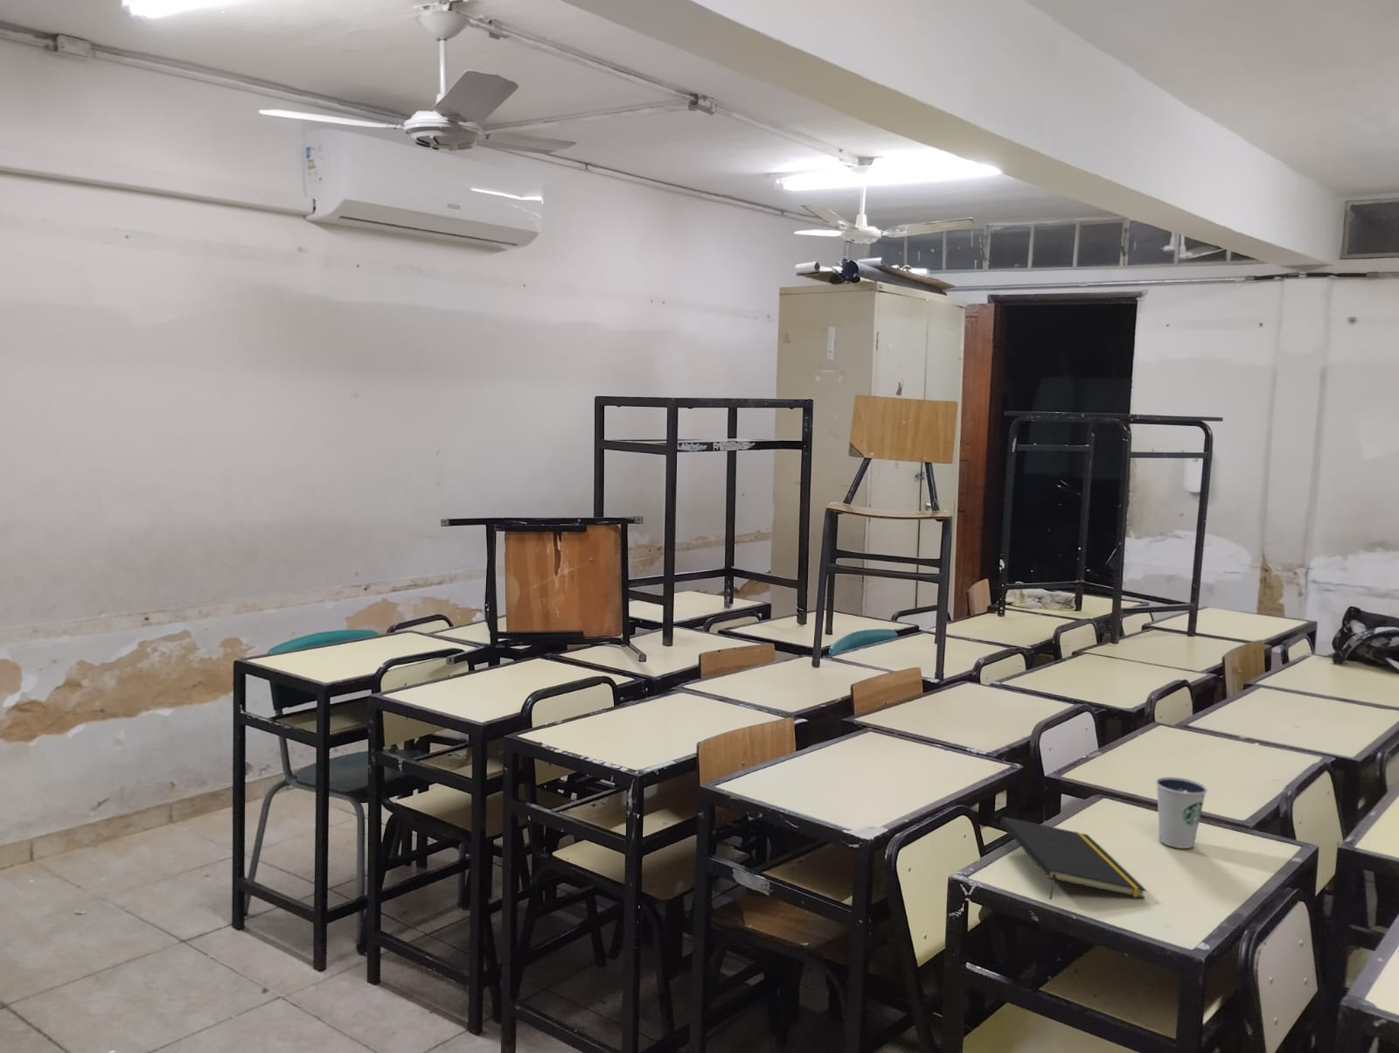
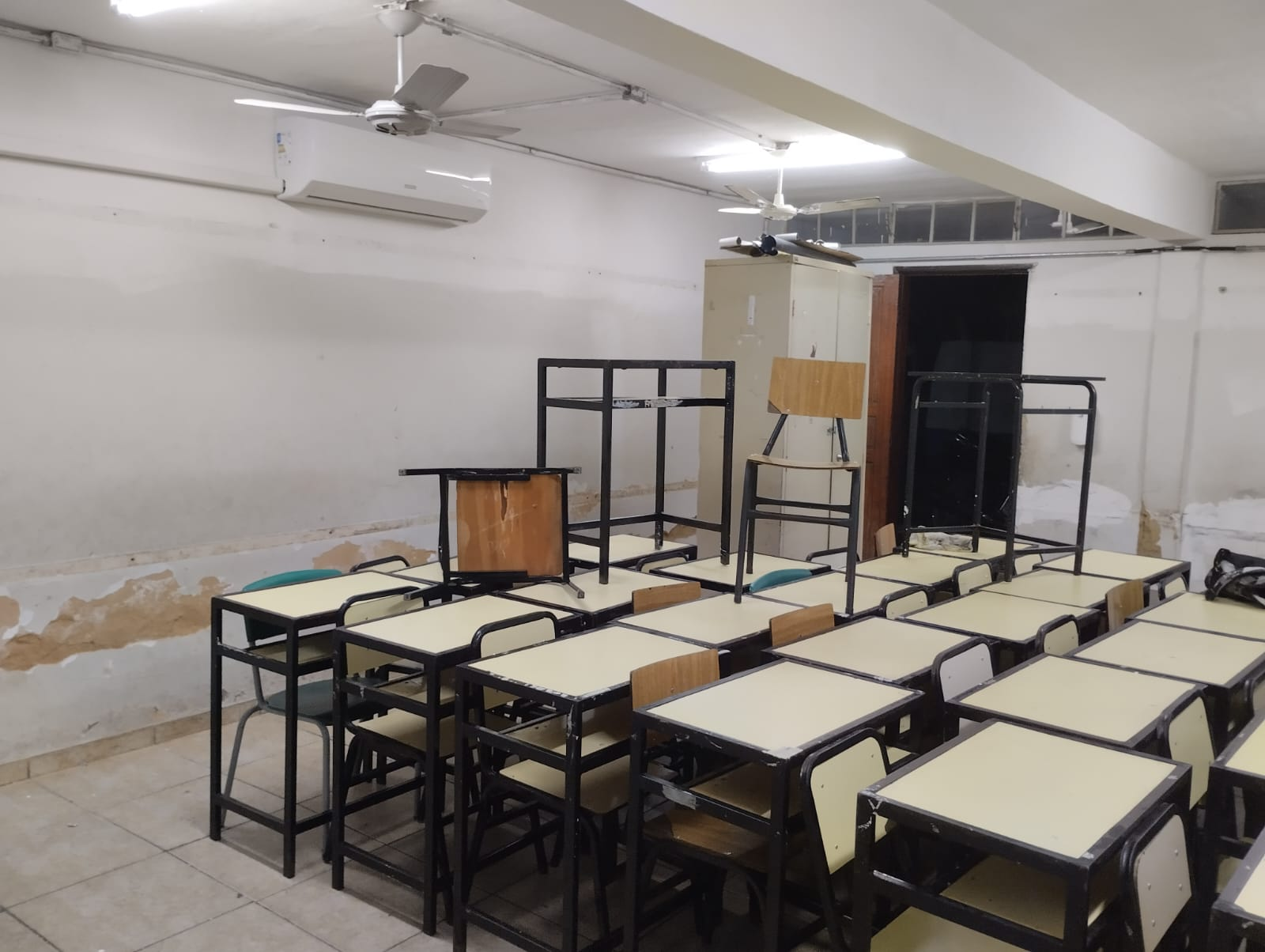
- dixie cup (1179, 813)
- notepad (1068, 855)
